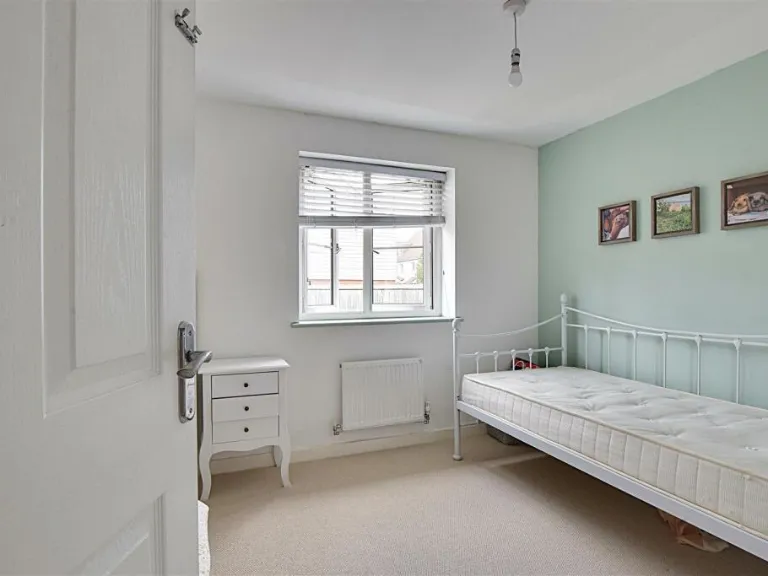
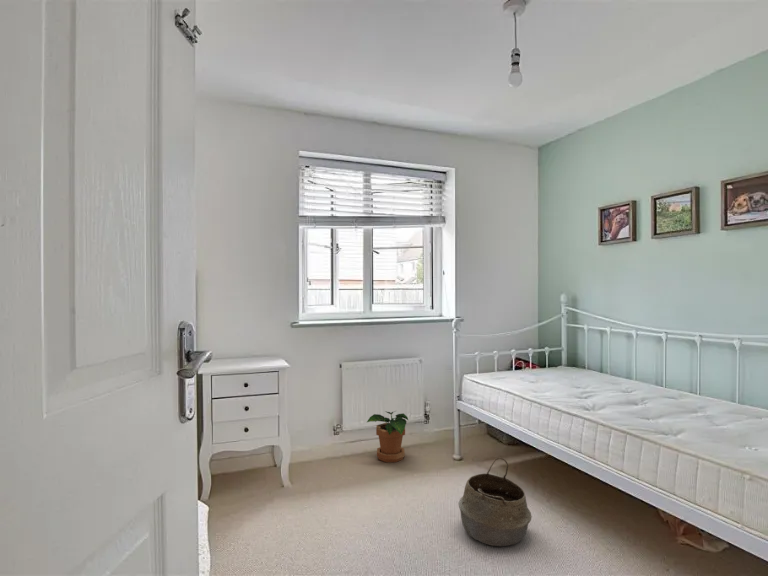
+ potted plant (389, 436)
+ woven basket (493, 501)
